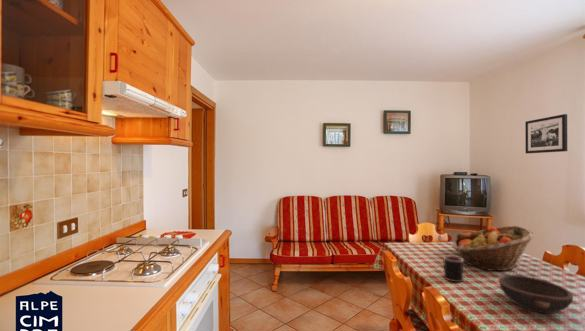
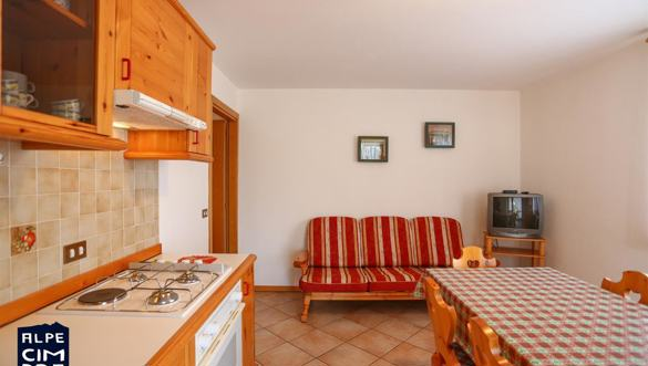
- bowl (533, 295)
- picture frame (544, 135)
- mug (453, 267)
- fruit basket (490, 244)
